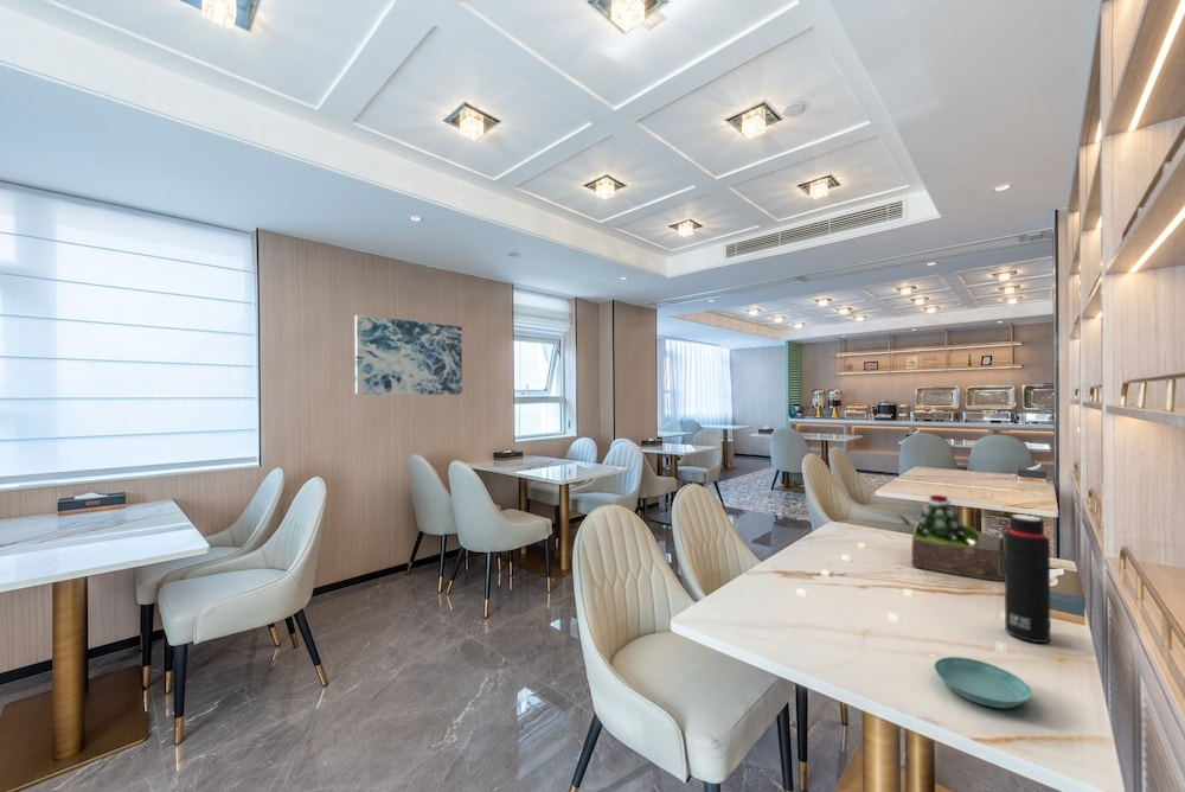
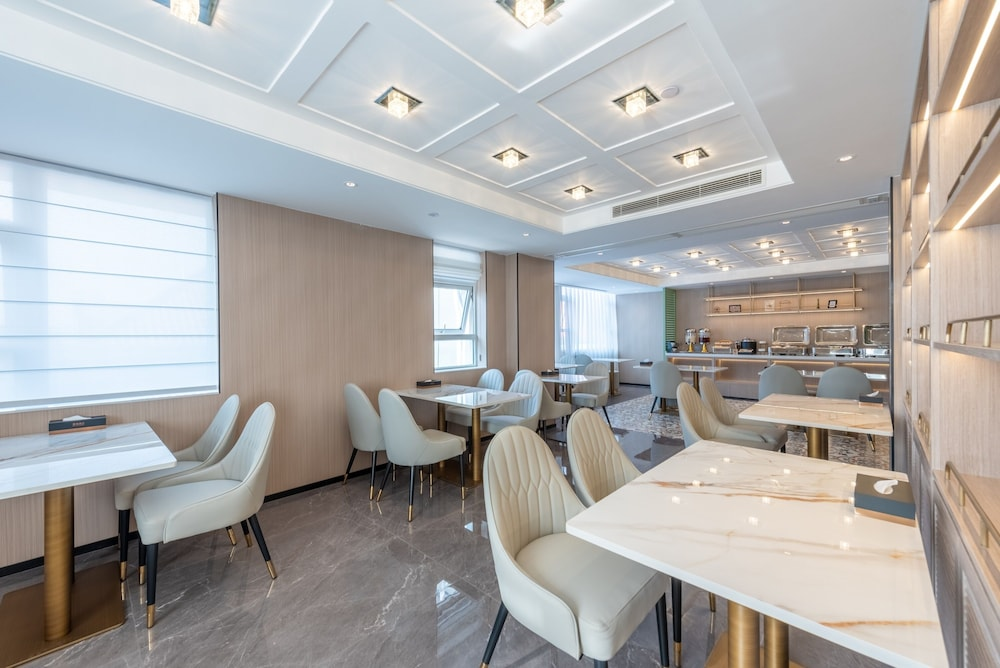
- wall art (412, 357)
- water bottle (1023, 574)
- saucer (980, 683)
- succulent plant (960, 531)
